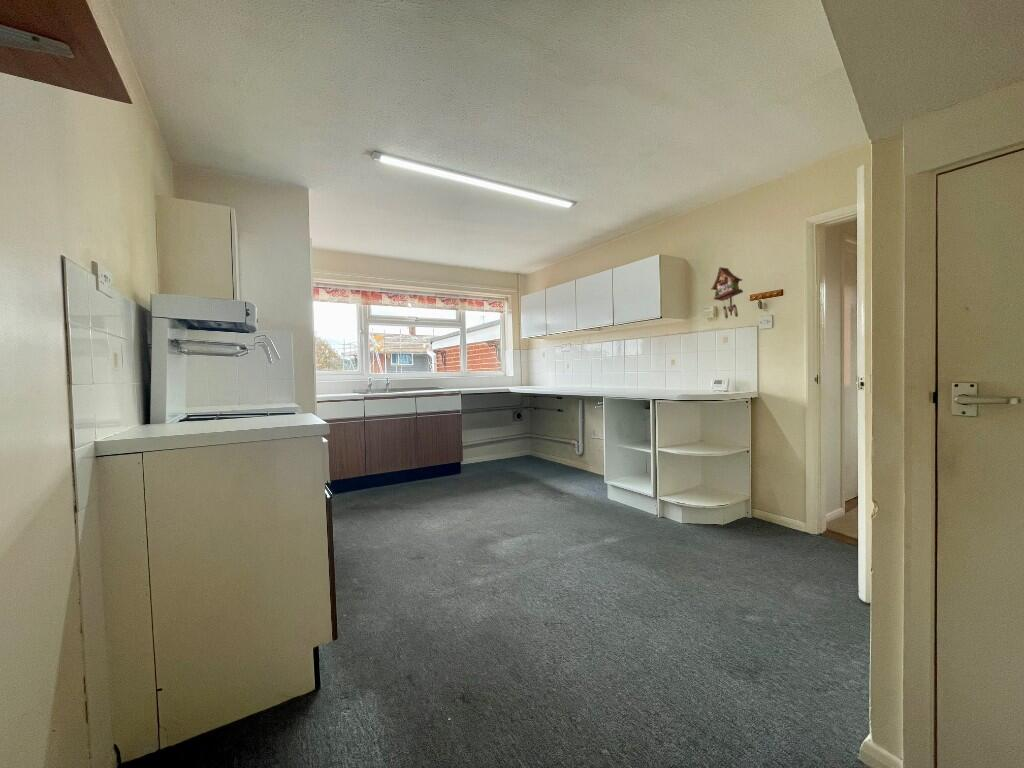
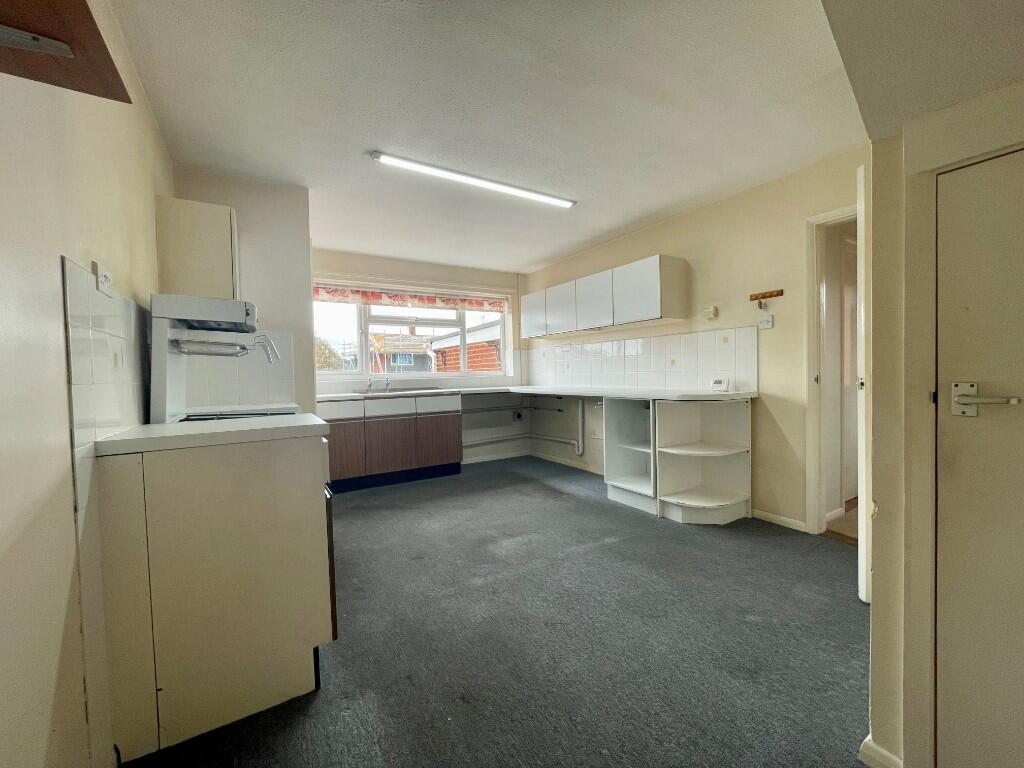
- cuckoo clock (726, 292)
